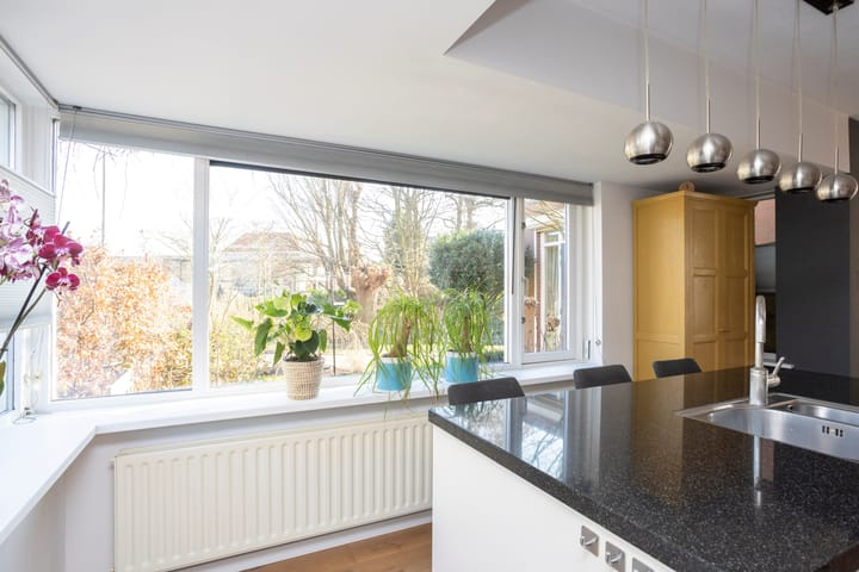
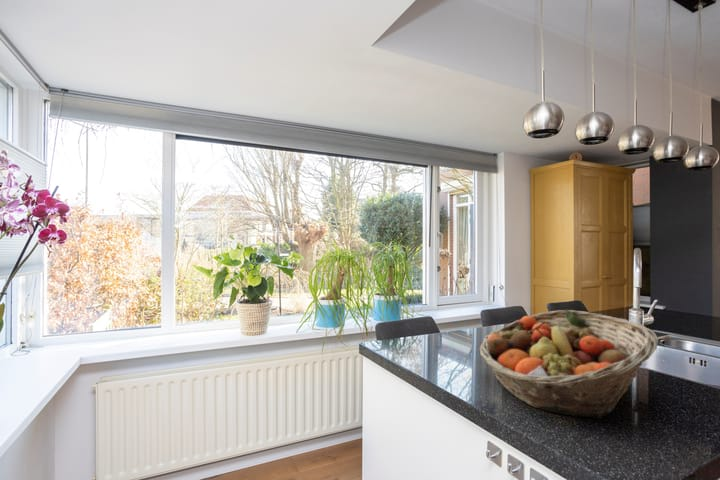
+ fruit basket (557, 353)
